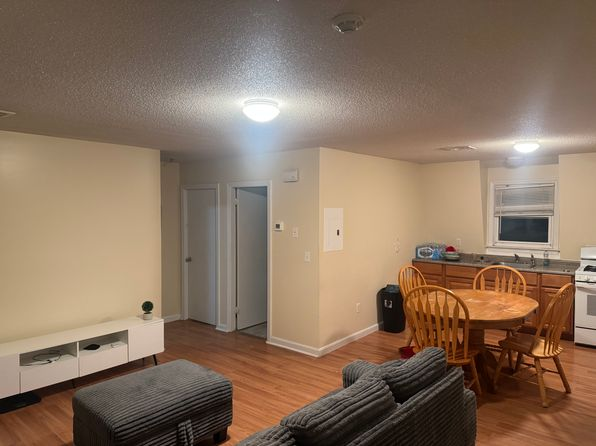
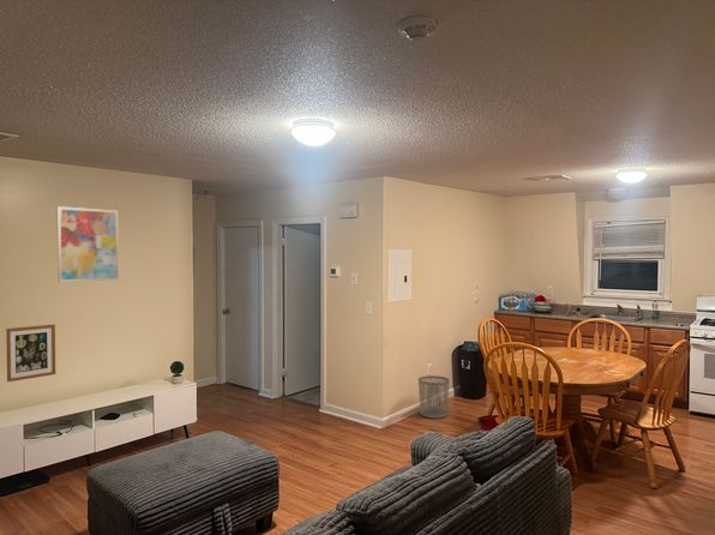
+ wall art (89, 245)
+ waste bin (433, 396)
+ wall art (31, 351)
